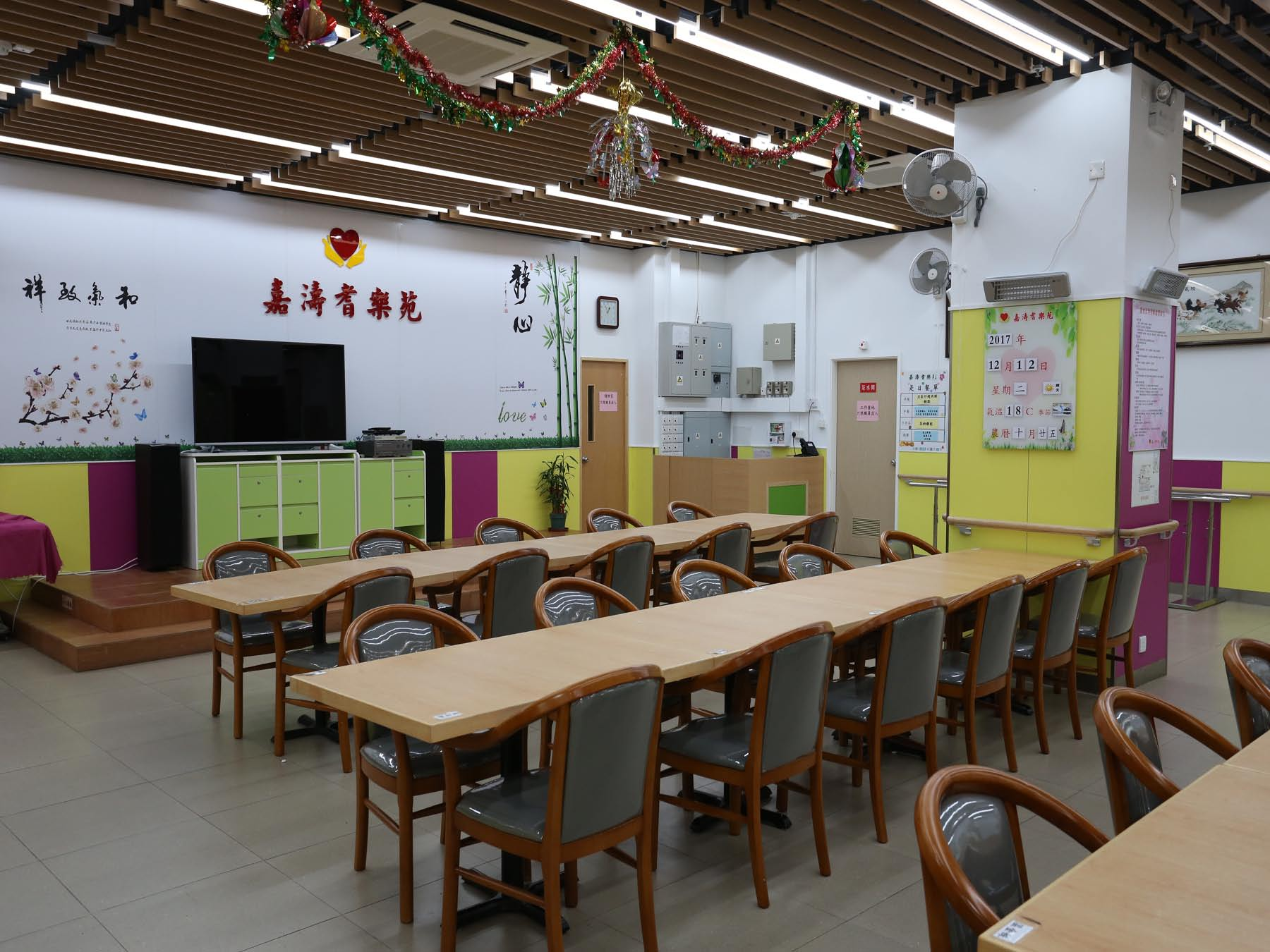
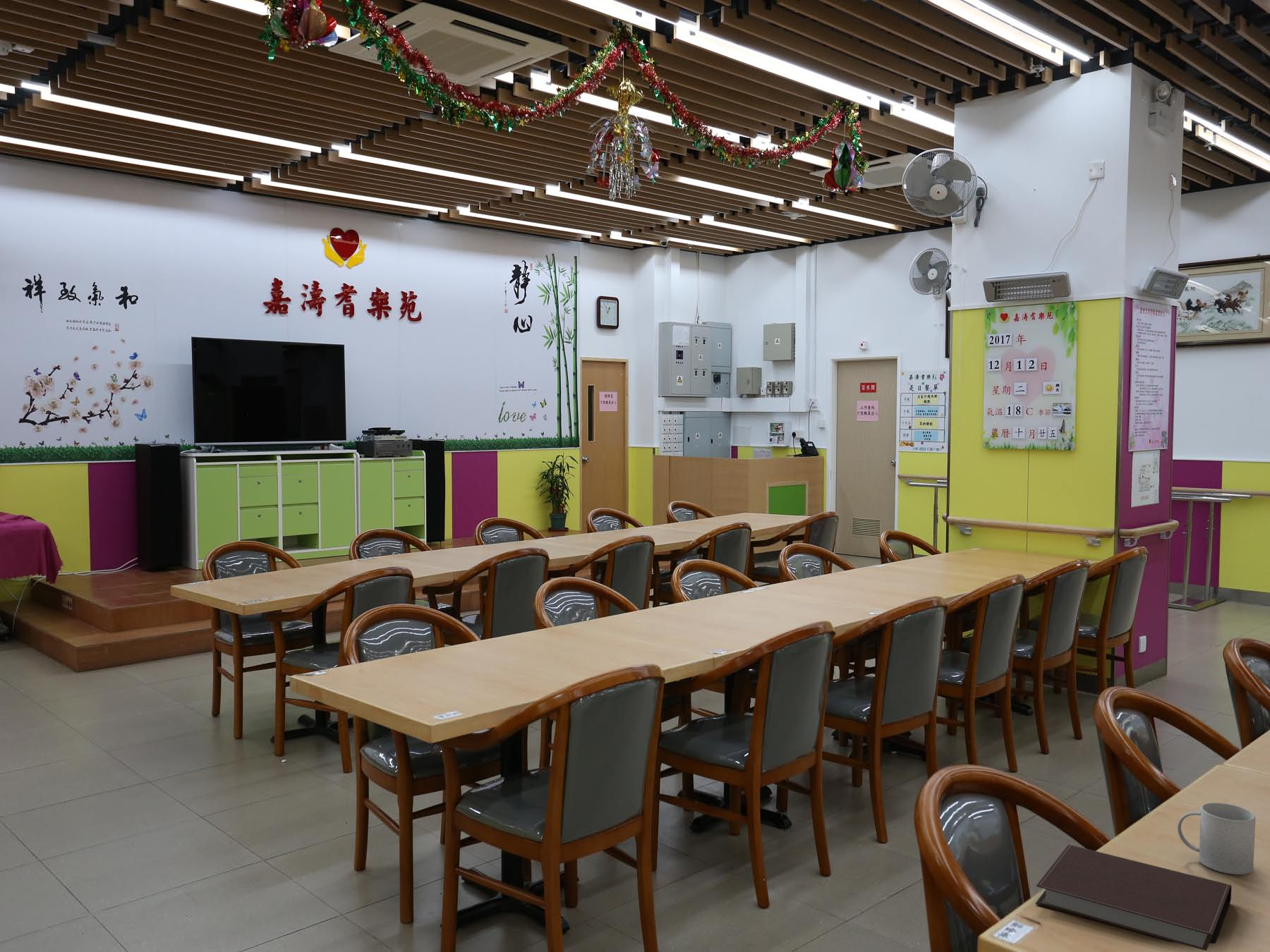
+ mug (1215, 835)
+ notebook (1134, 893)
